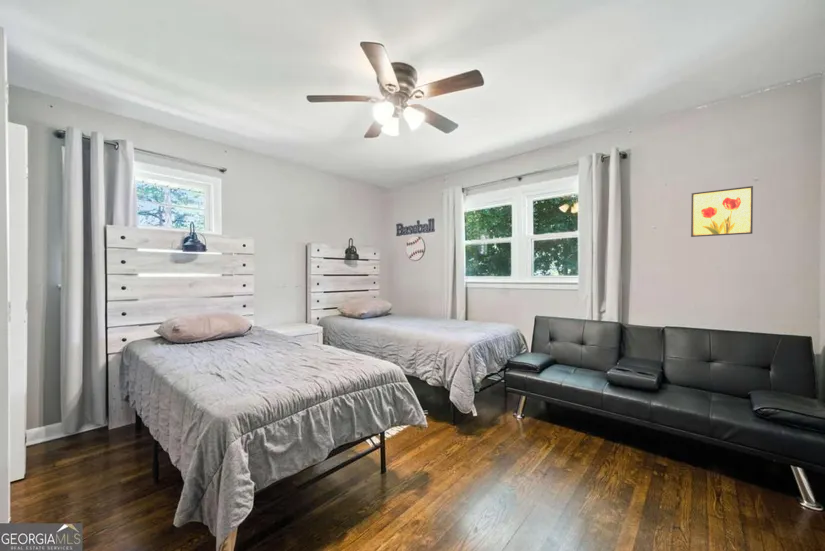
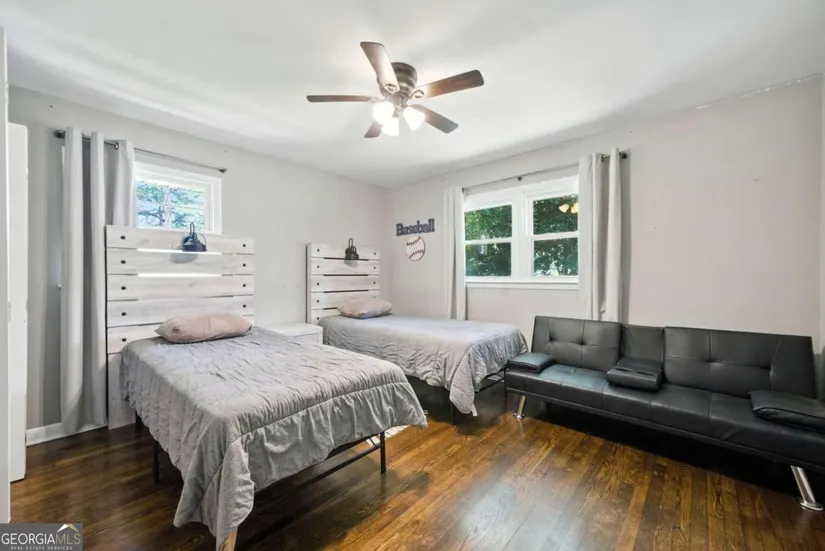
- wall art (720, 212)
